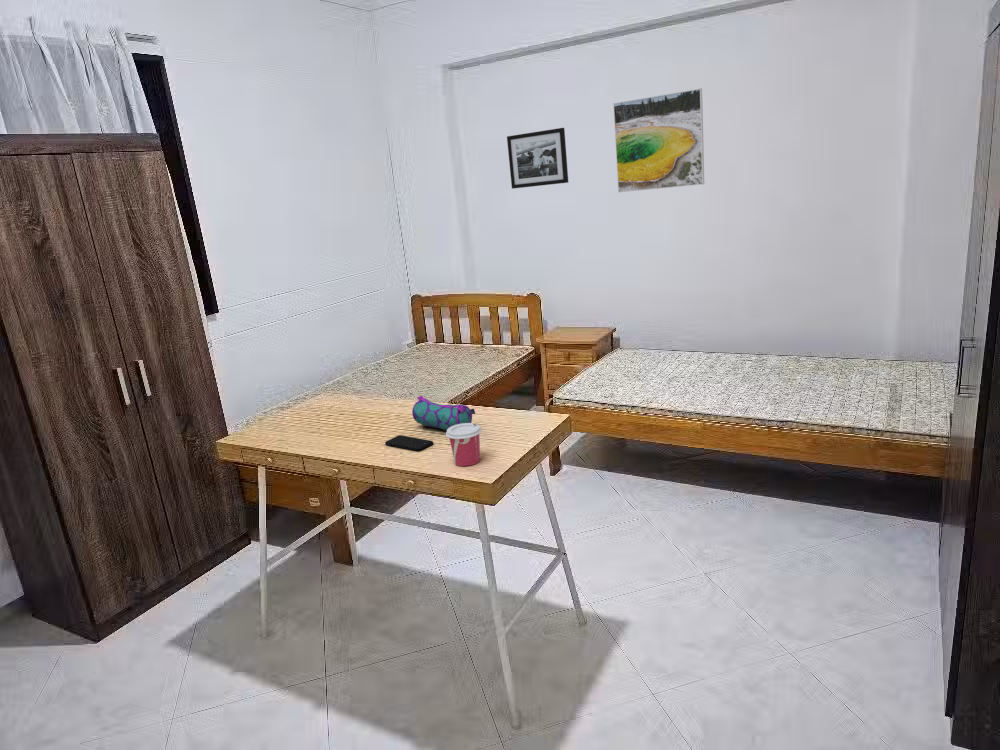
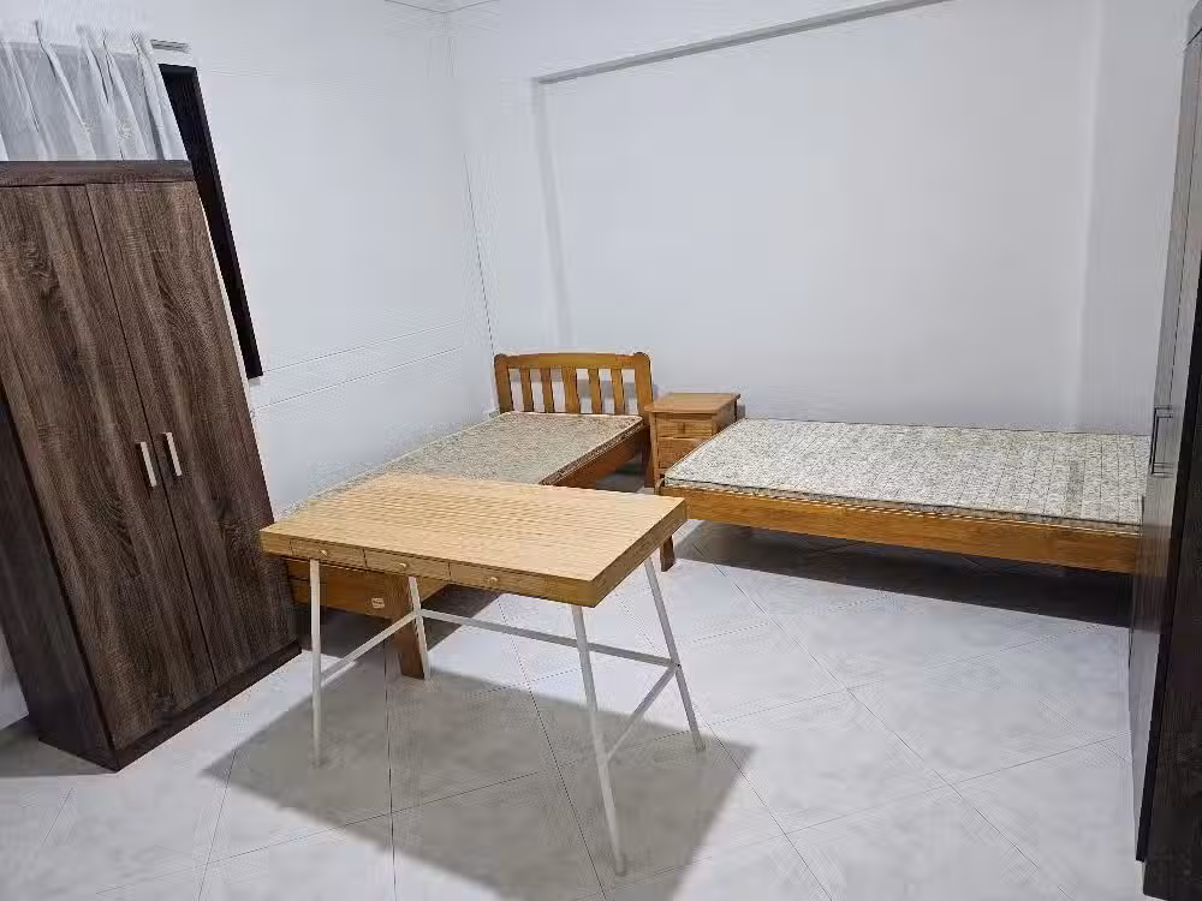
- smartphone (409, 442)
- cup (465, 444)
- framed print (658, 143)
- picture frame (537, 159)
- pencil case (442, 414)
